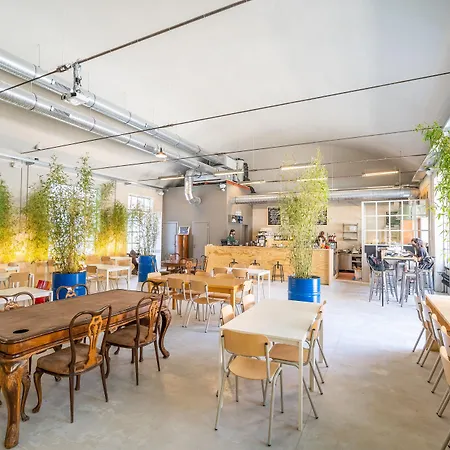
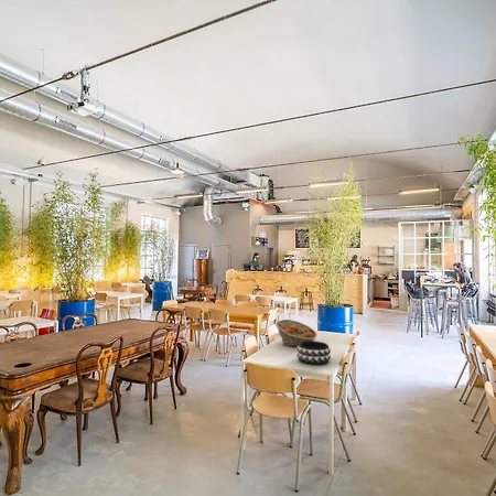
+ decorative bowl (313, 352)
+ fruit basket (295, 332)
